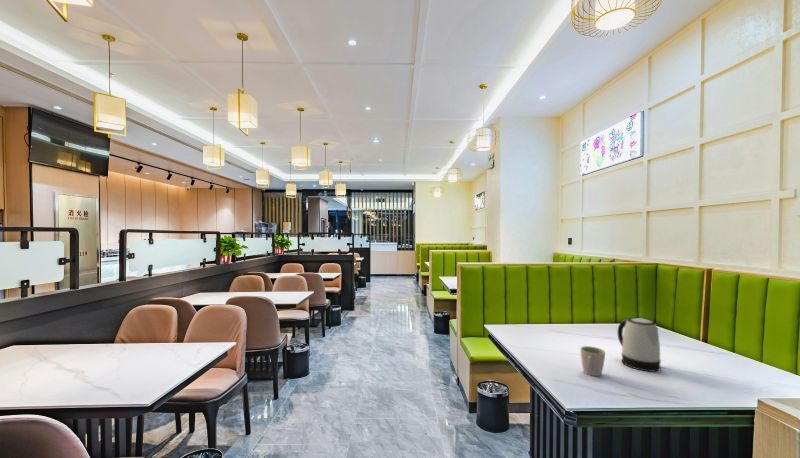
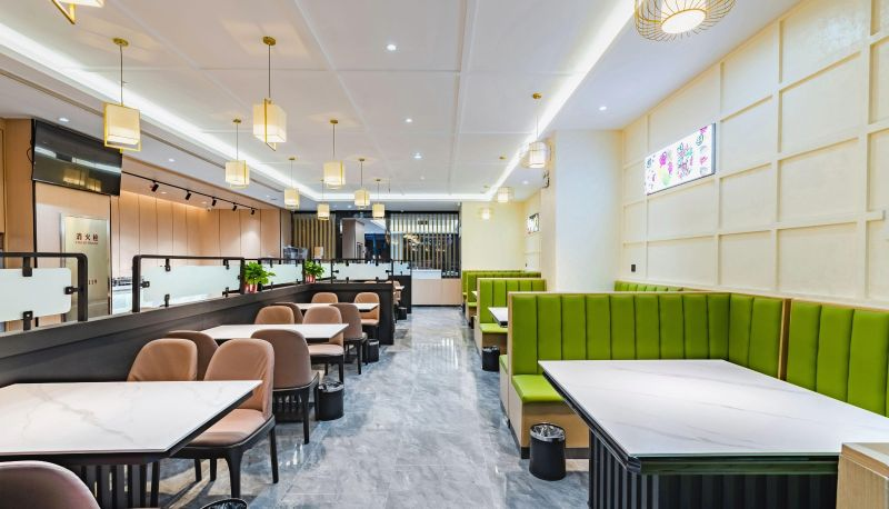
- mug (591, 362)
- kettle (636, 340)
